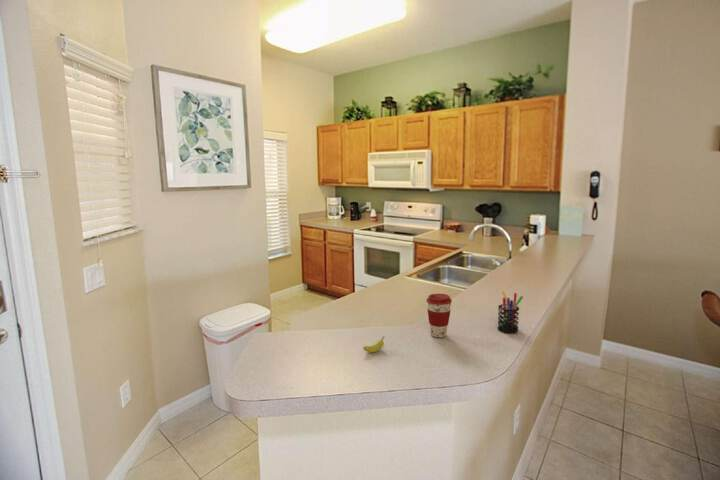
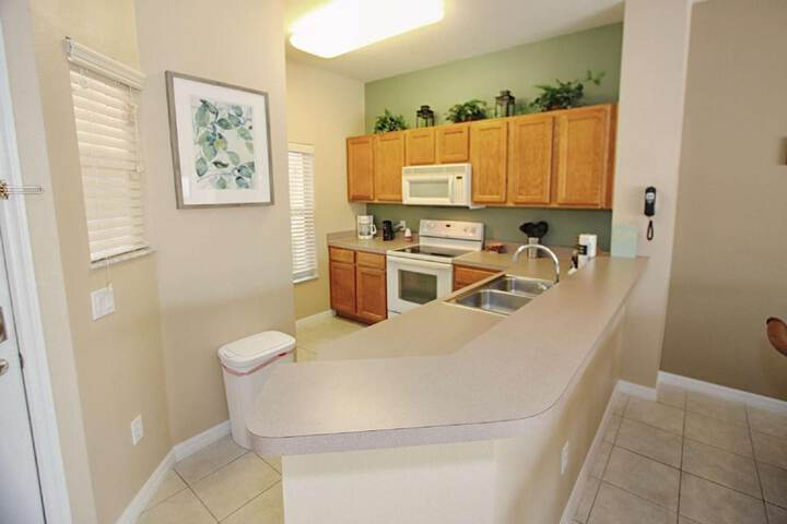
- pen holder (511, 310)
- fruit (374, 345)
- coffee cup (438, 315)
